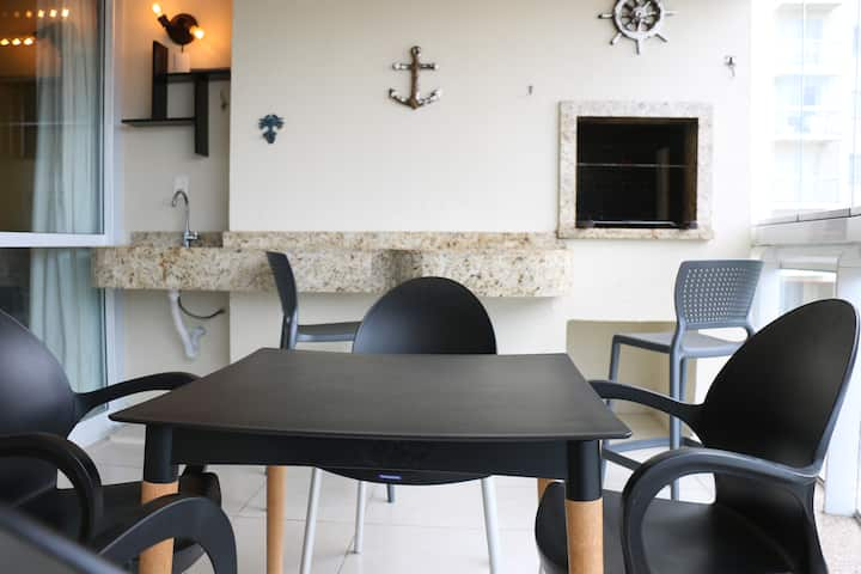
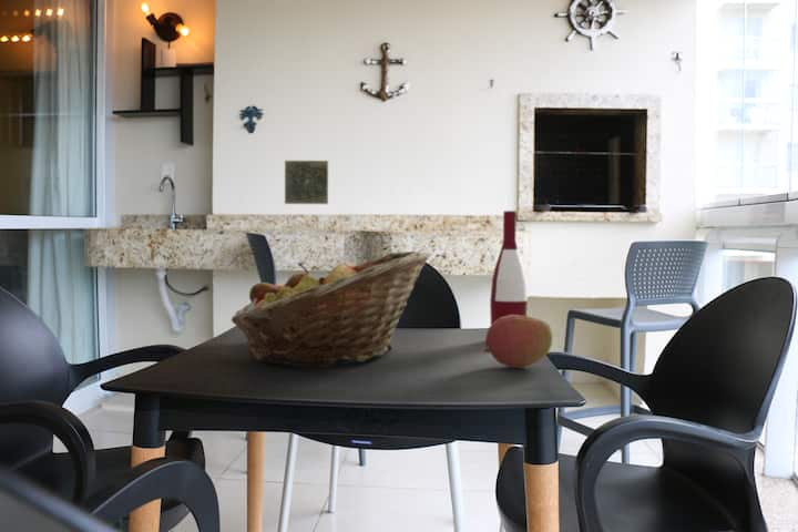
+ alcohol (509, 276)
+ fruit (518, 340)
+ decorative tile (306, 182)
+ fruit basket (331, 300)
